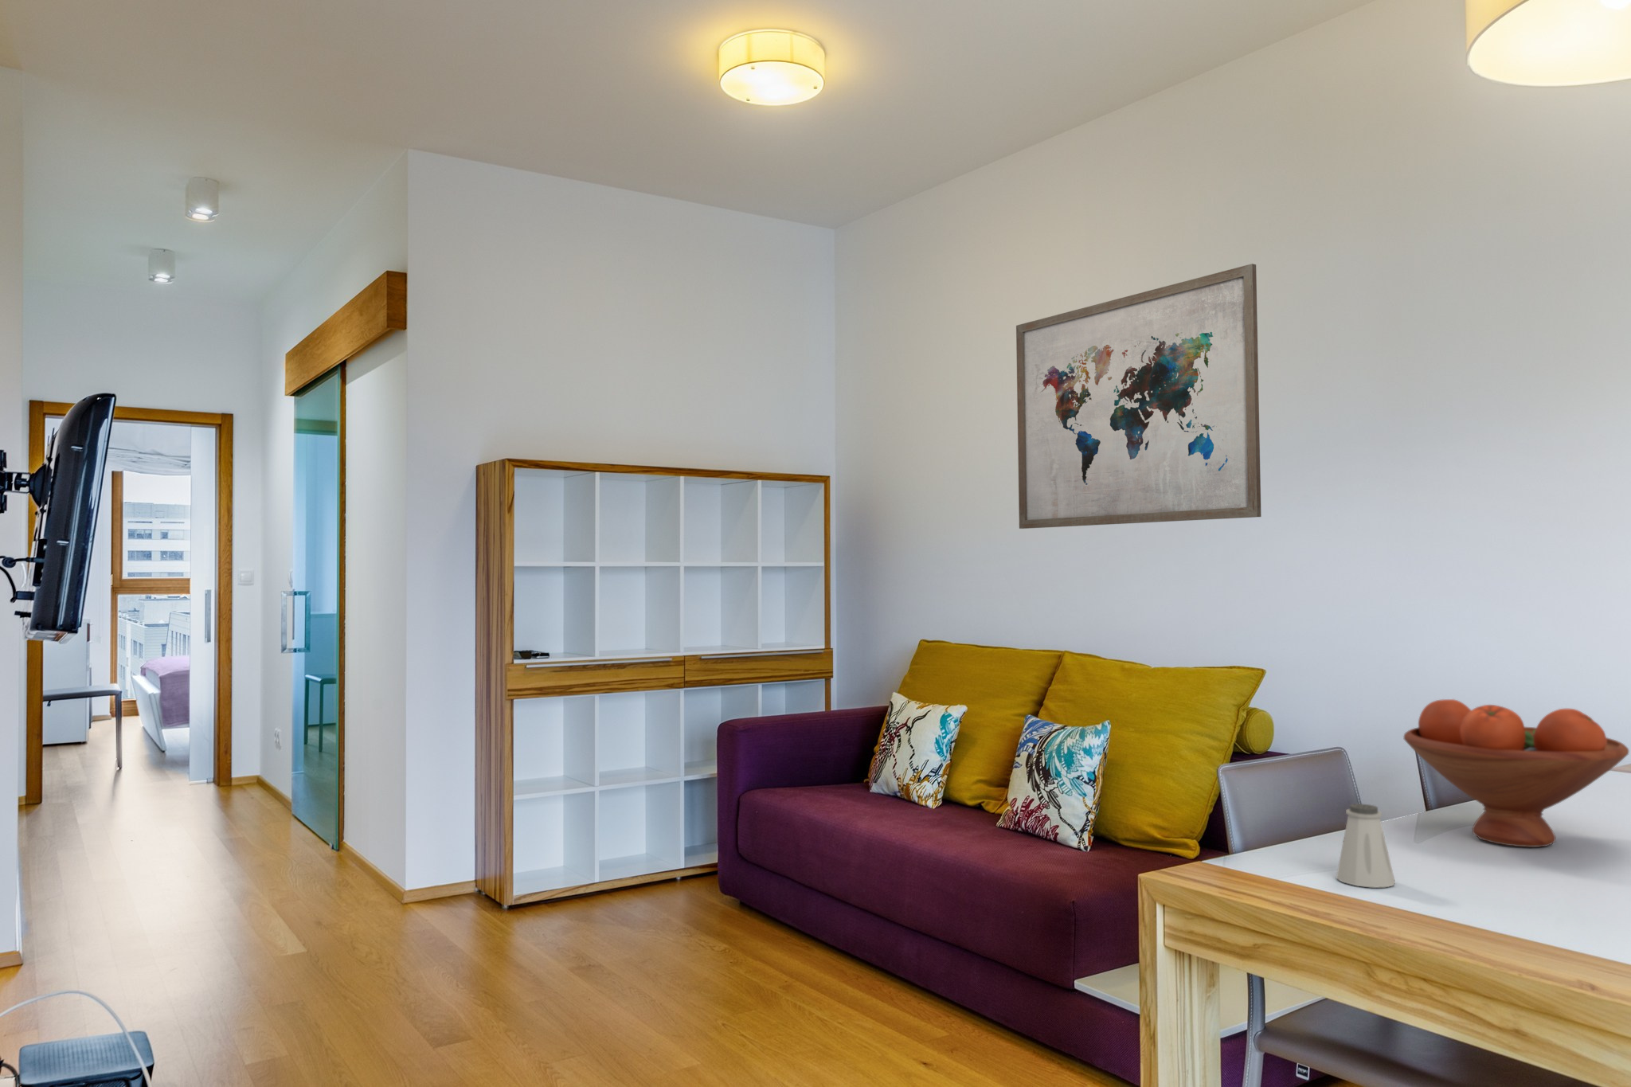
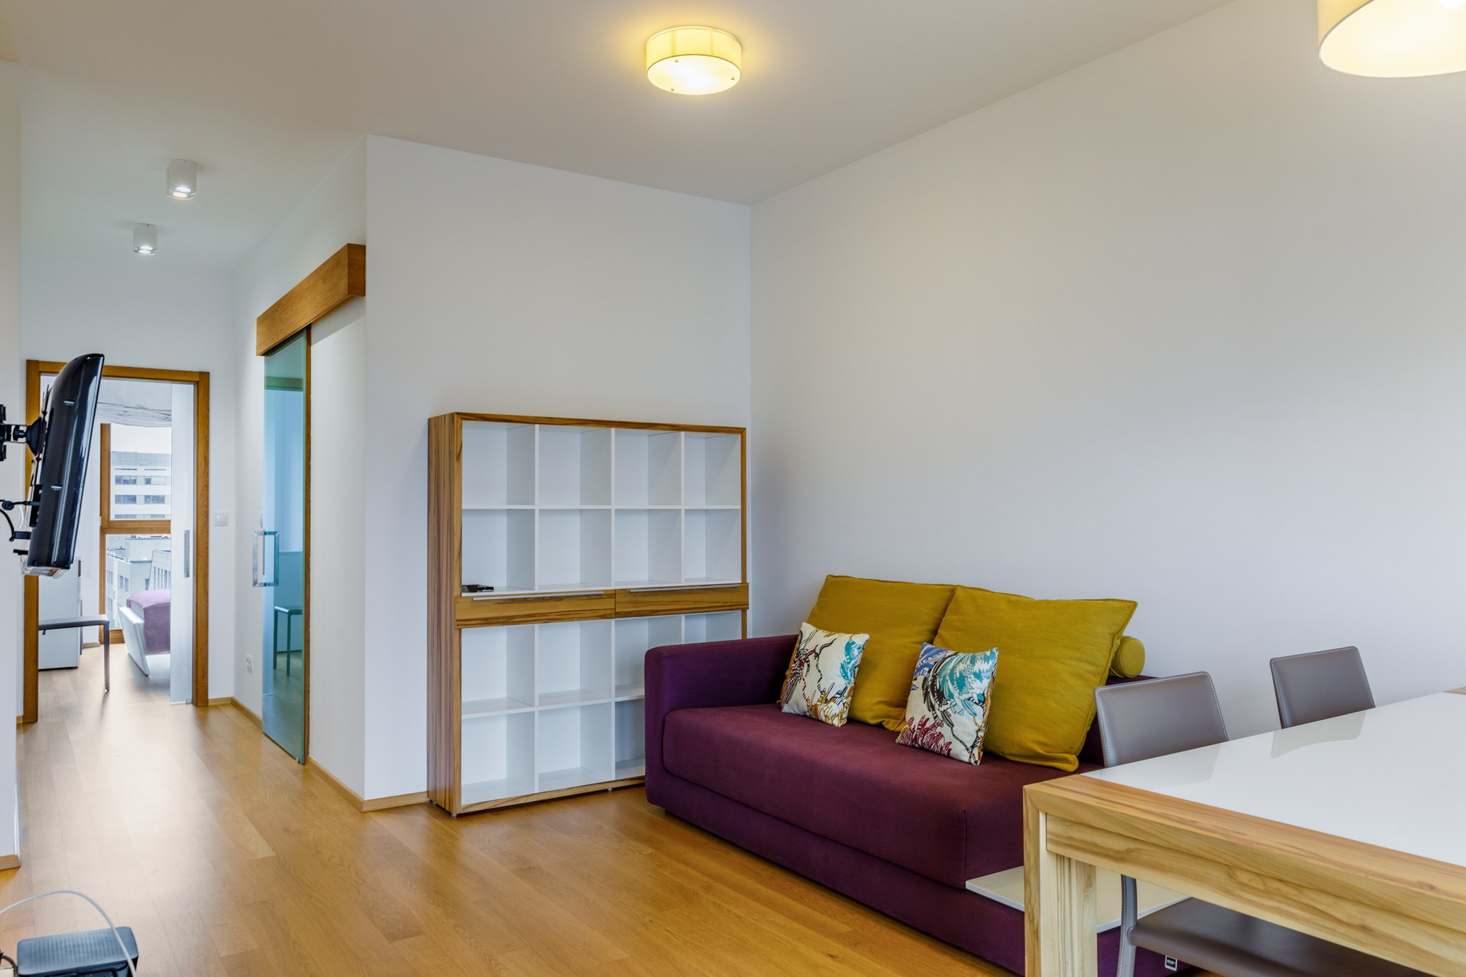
- saltshaker (1364, 842)
- wall art (1124, 410)
- fruit bowl (1511, 769)
